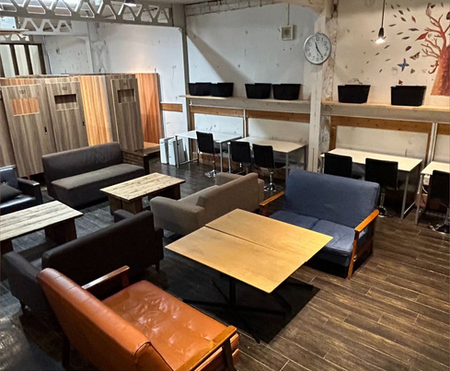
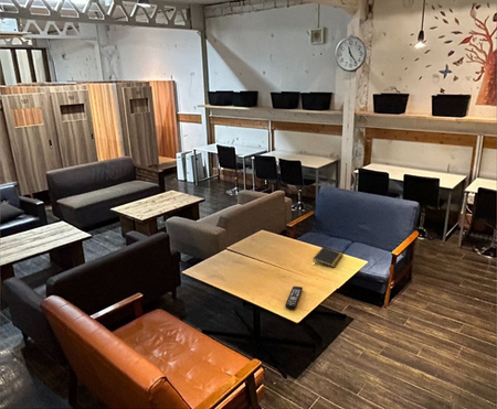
+ notepad (328, 256)
+ remote control (294, 297)
